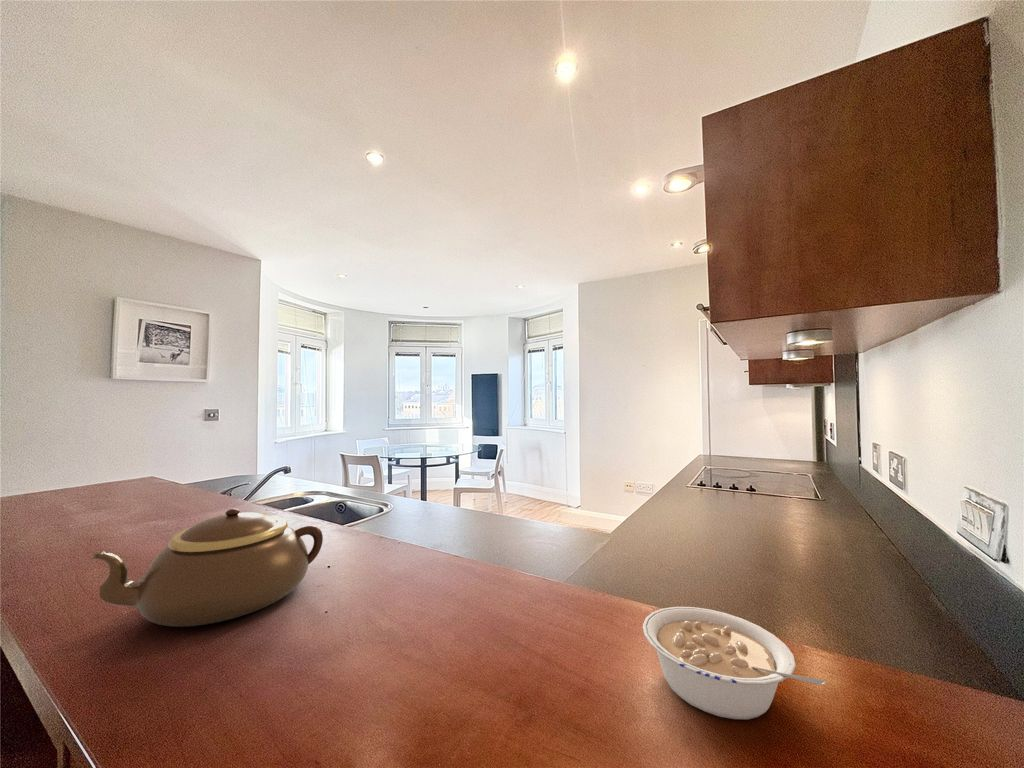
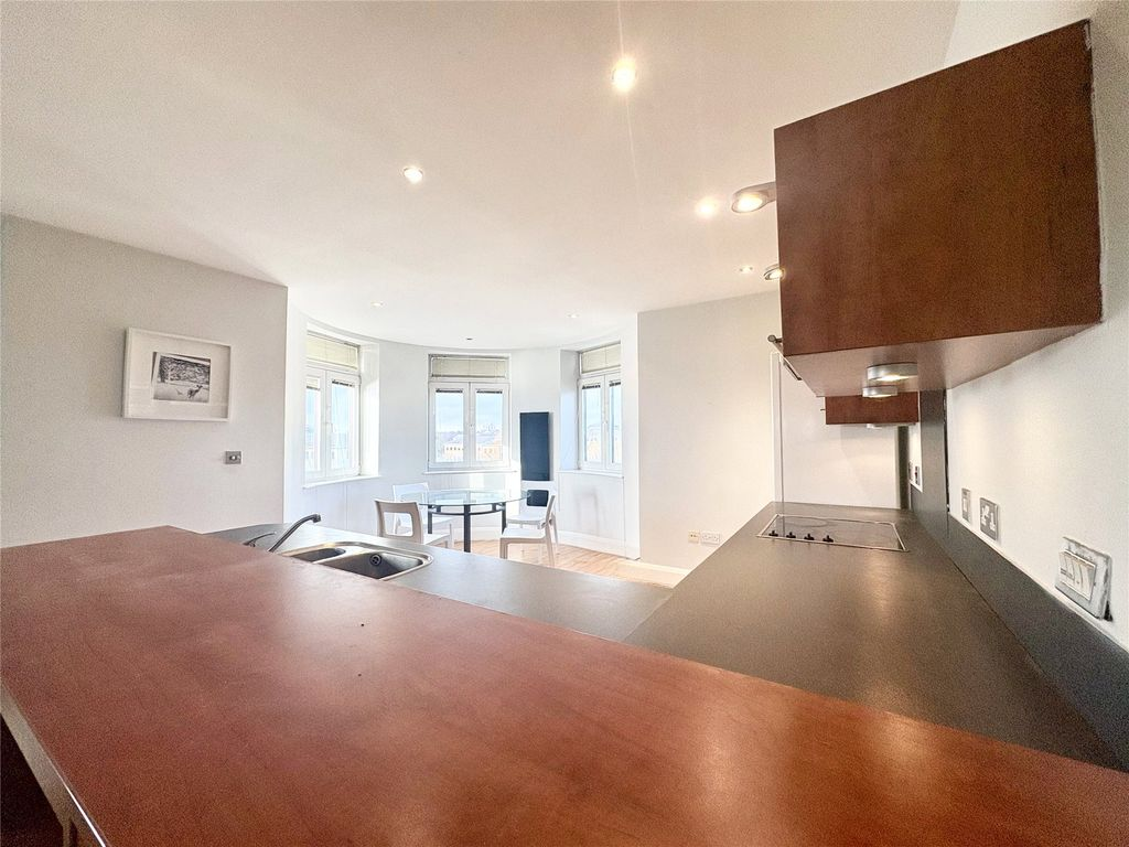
- legume (719, 659)
- teapot (227, 555)
